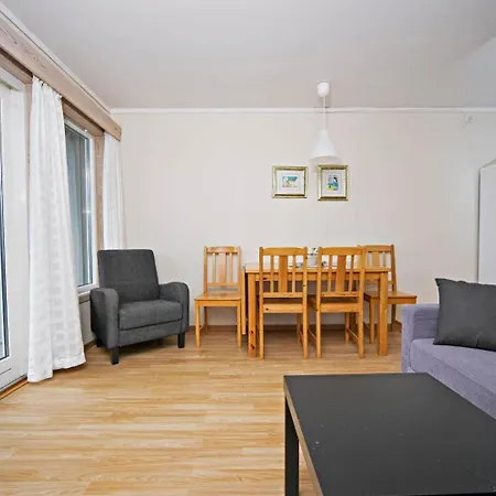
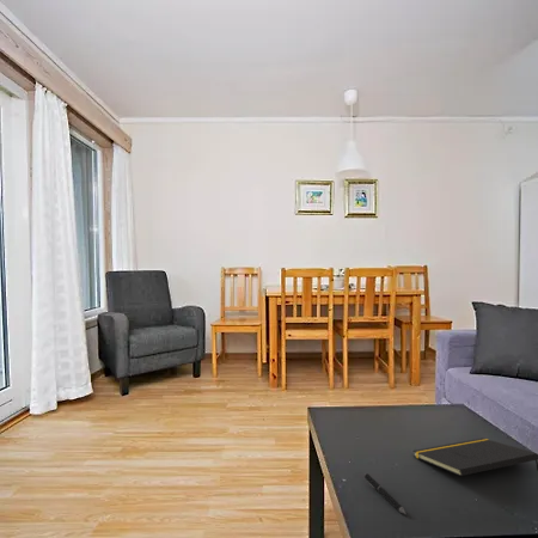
+ pen (384, 493)
+ notepad (472, 454)
